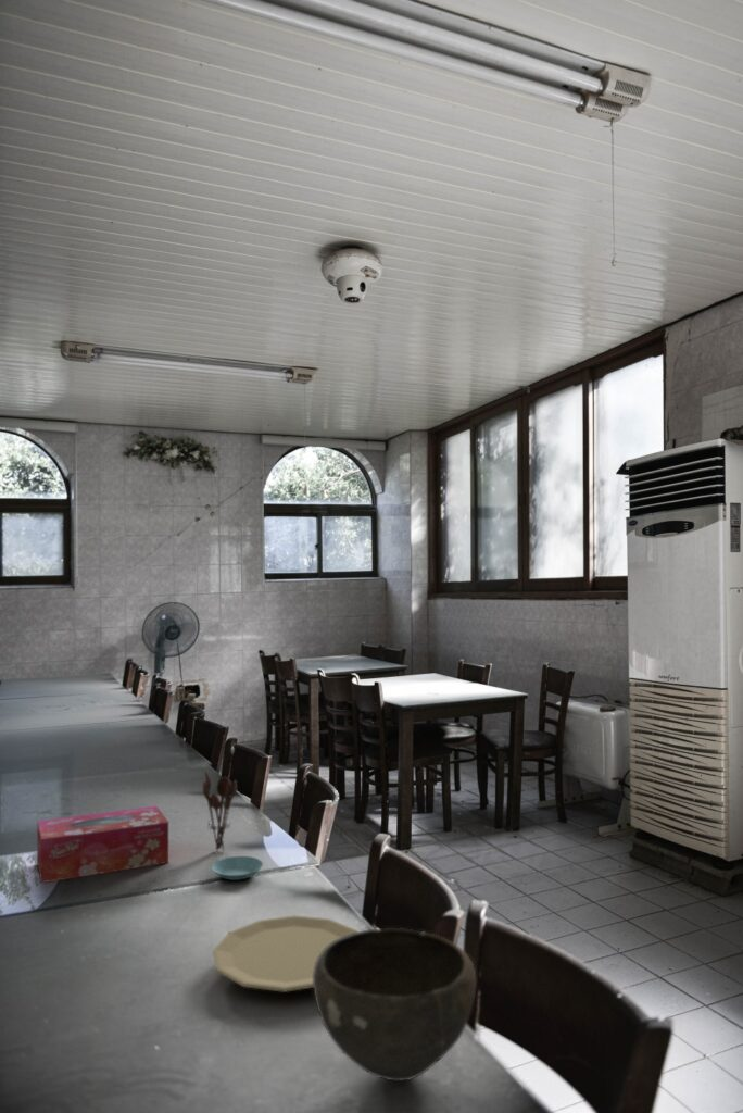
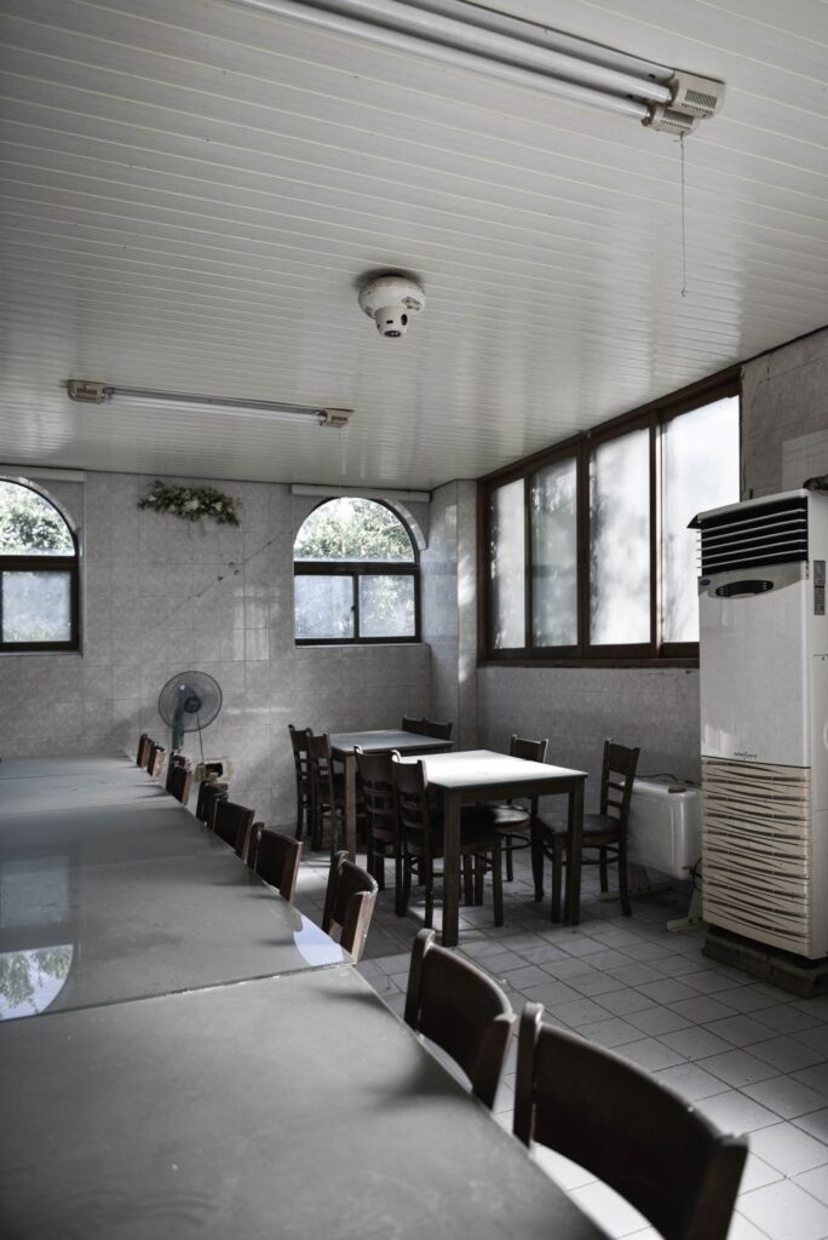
- plate (290, 956)
- bowl (394, 1015)
- tissue box (102, 841)
- saucer (237, 870)
- utensil holder (217, 810)
